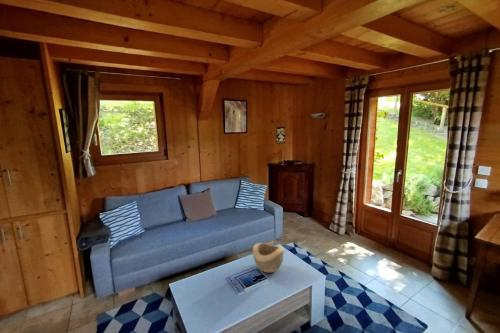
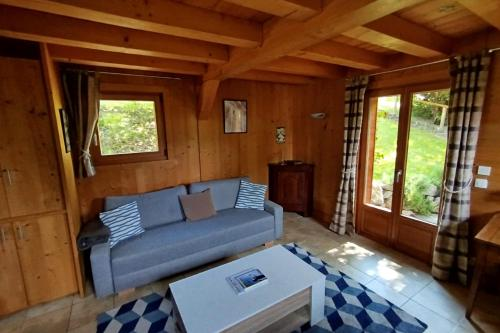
- decorative bowl (268, 257)
